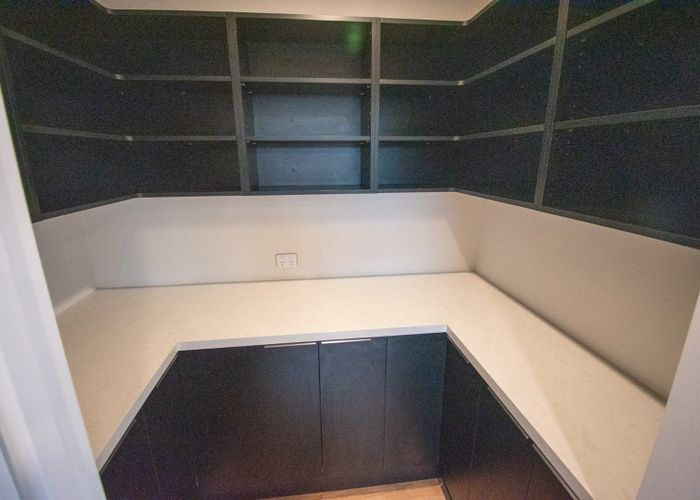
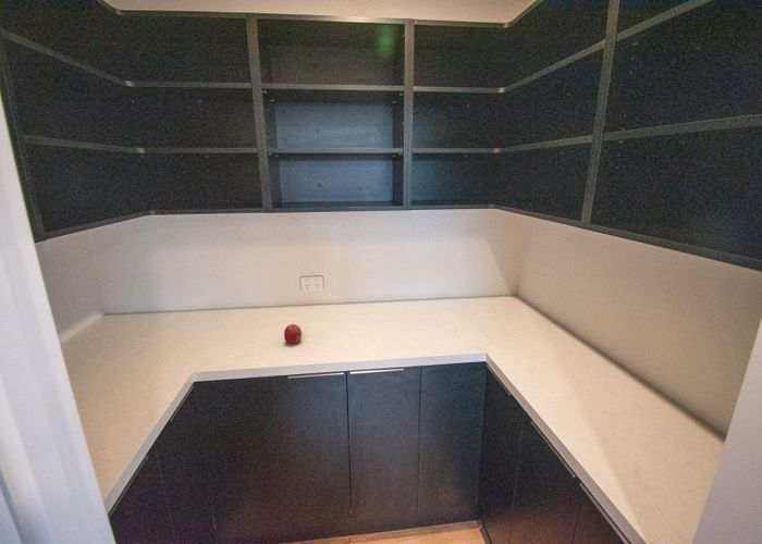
+ fruit (292, 333)
